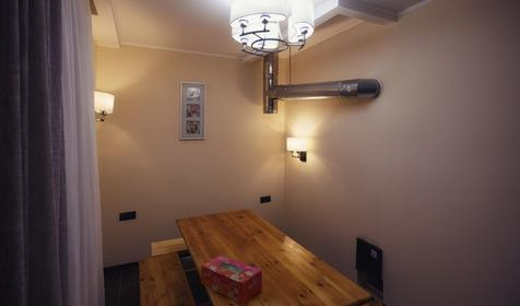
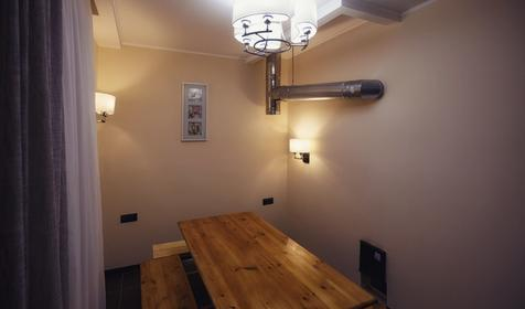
- tissue box (231, 276)
